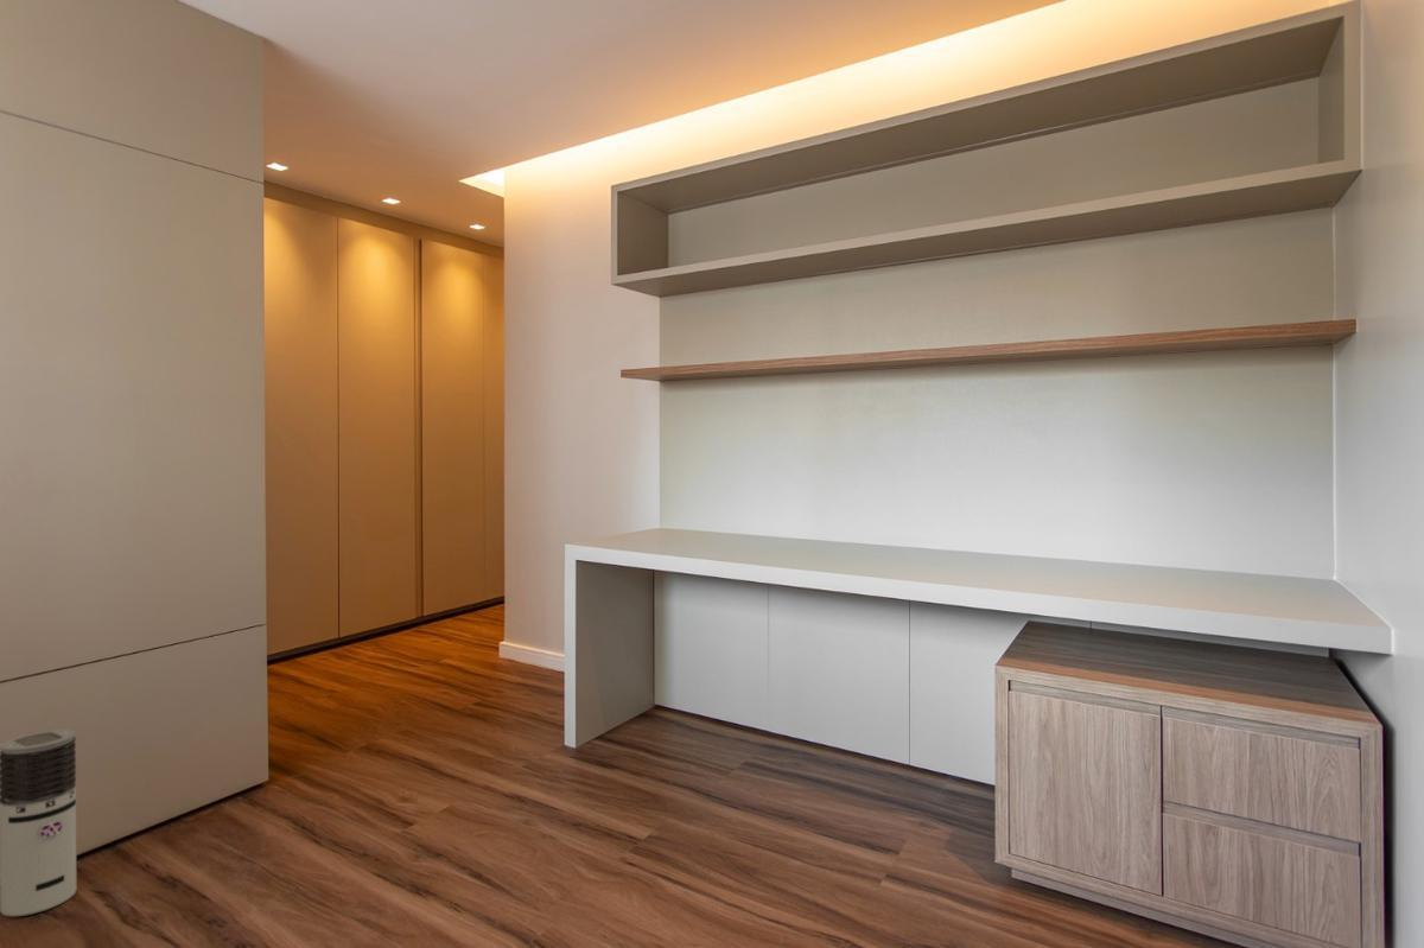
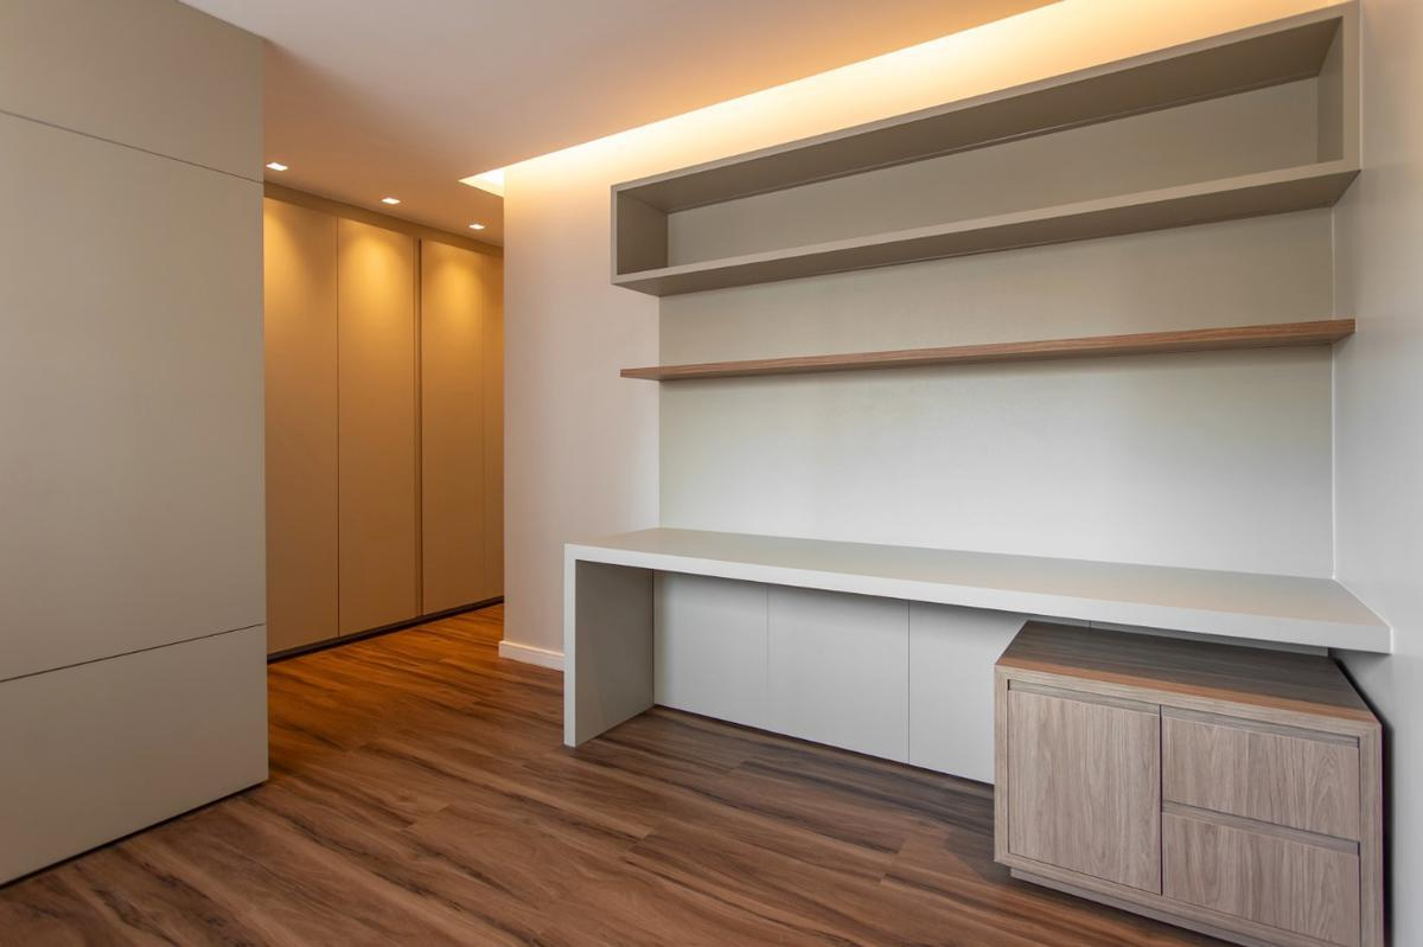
- air purifier (39, 819)
